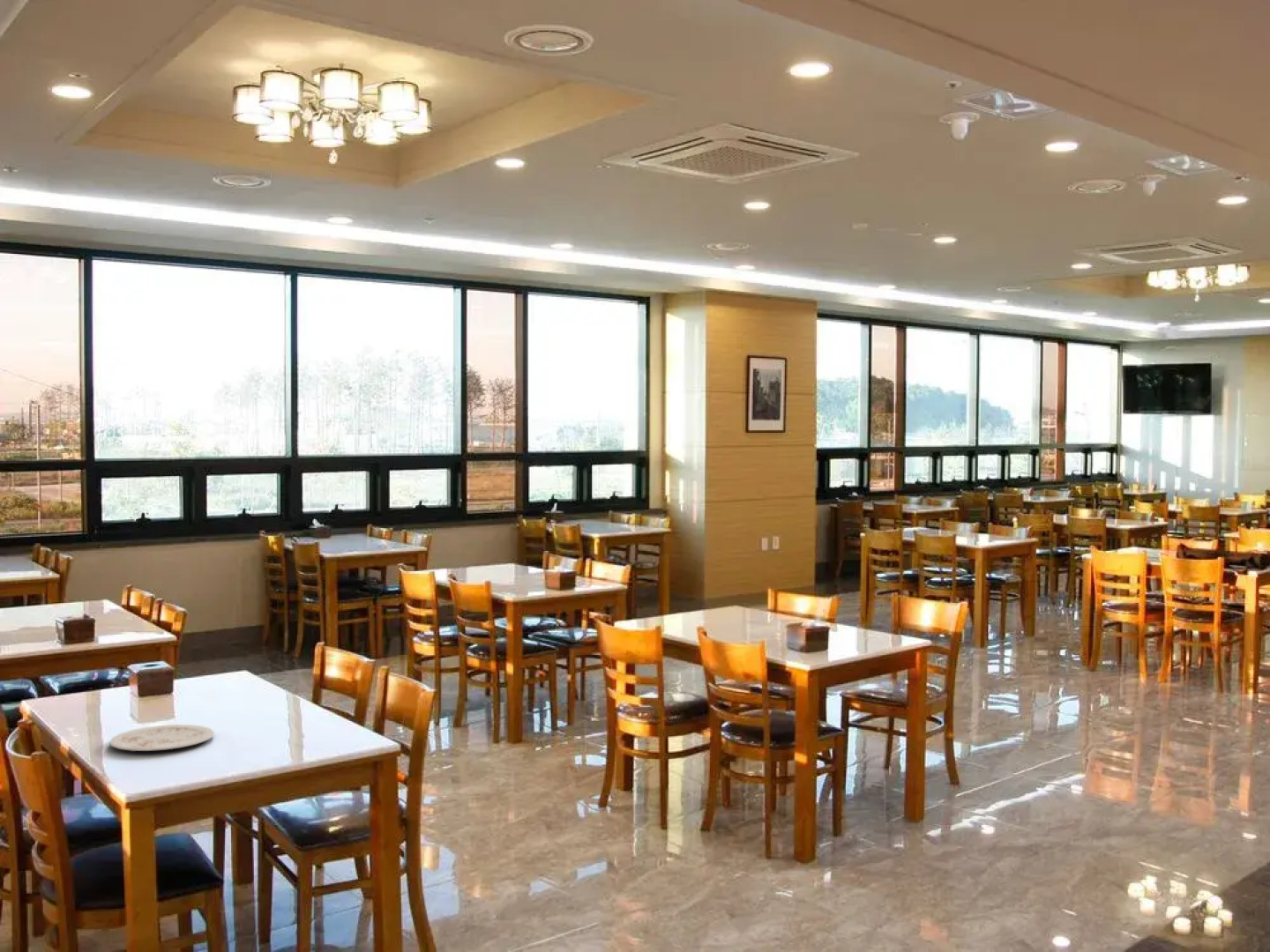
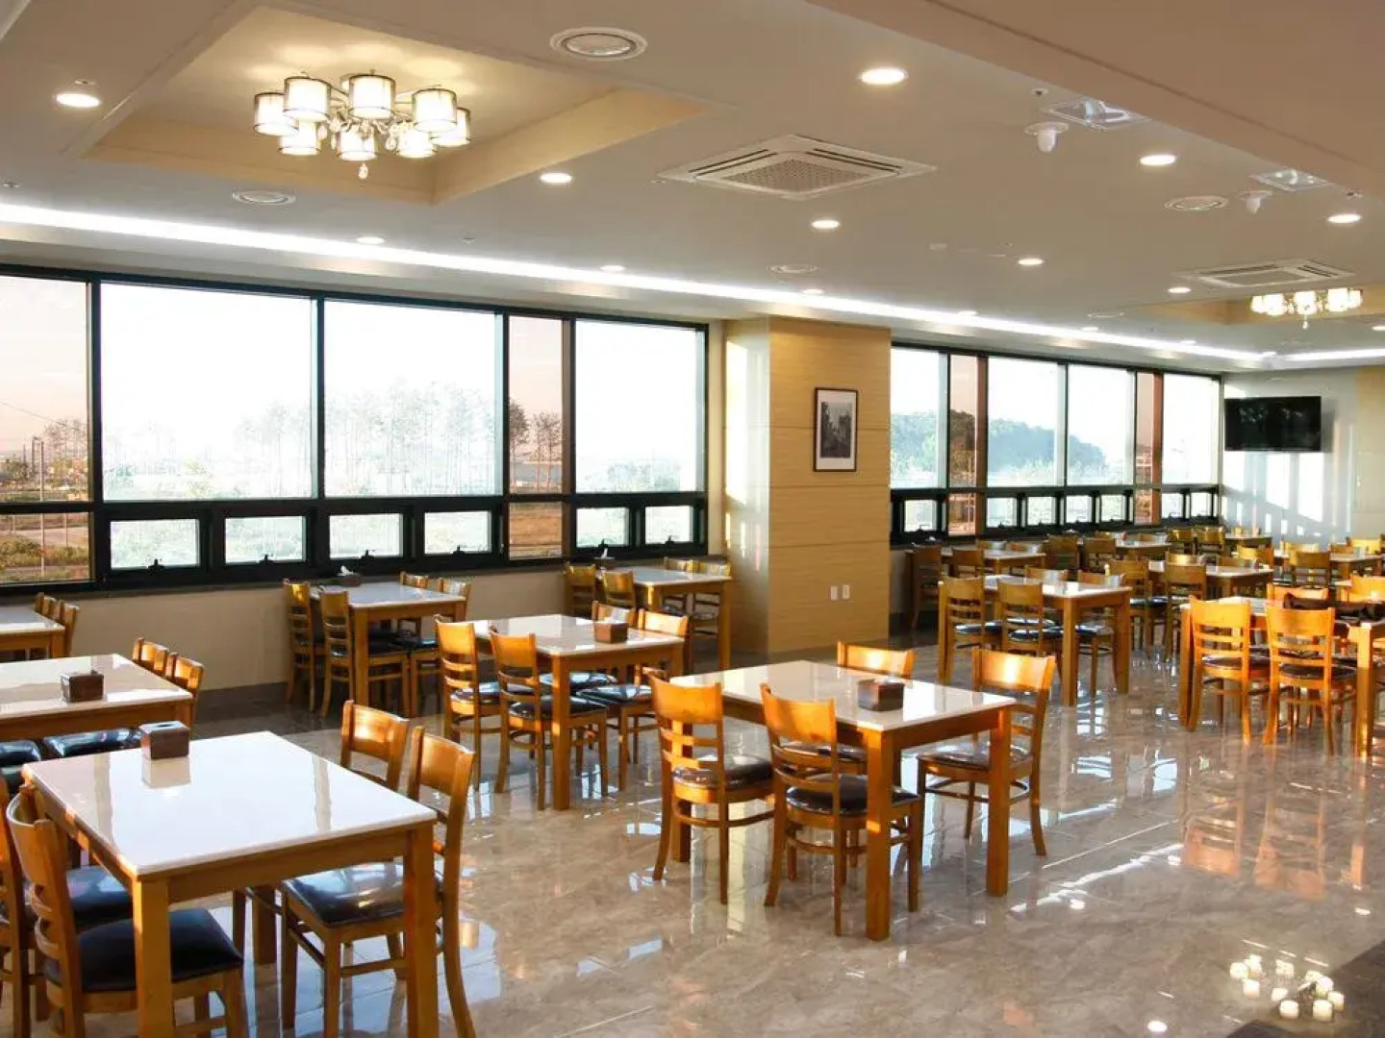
- plate (162, 738)
